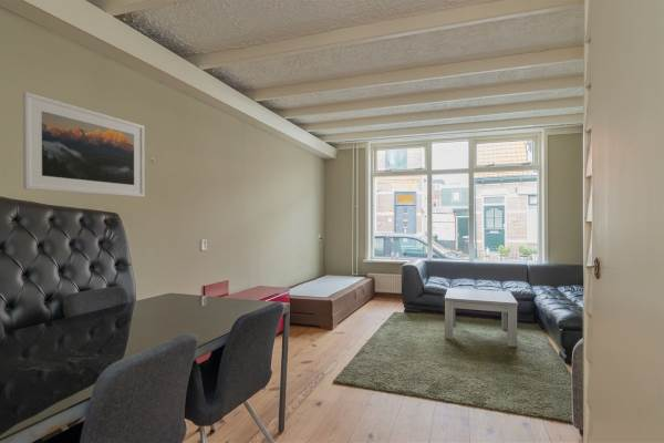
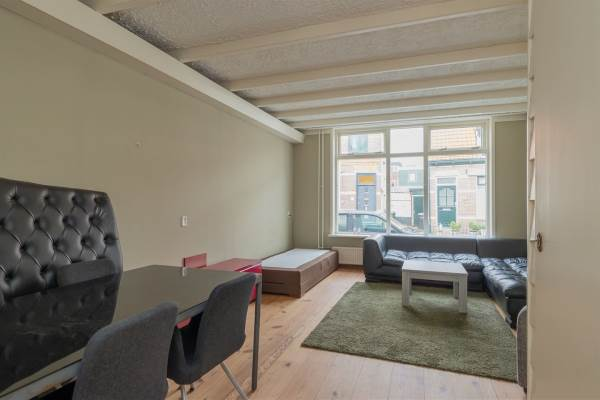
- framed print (93, 152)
